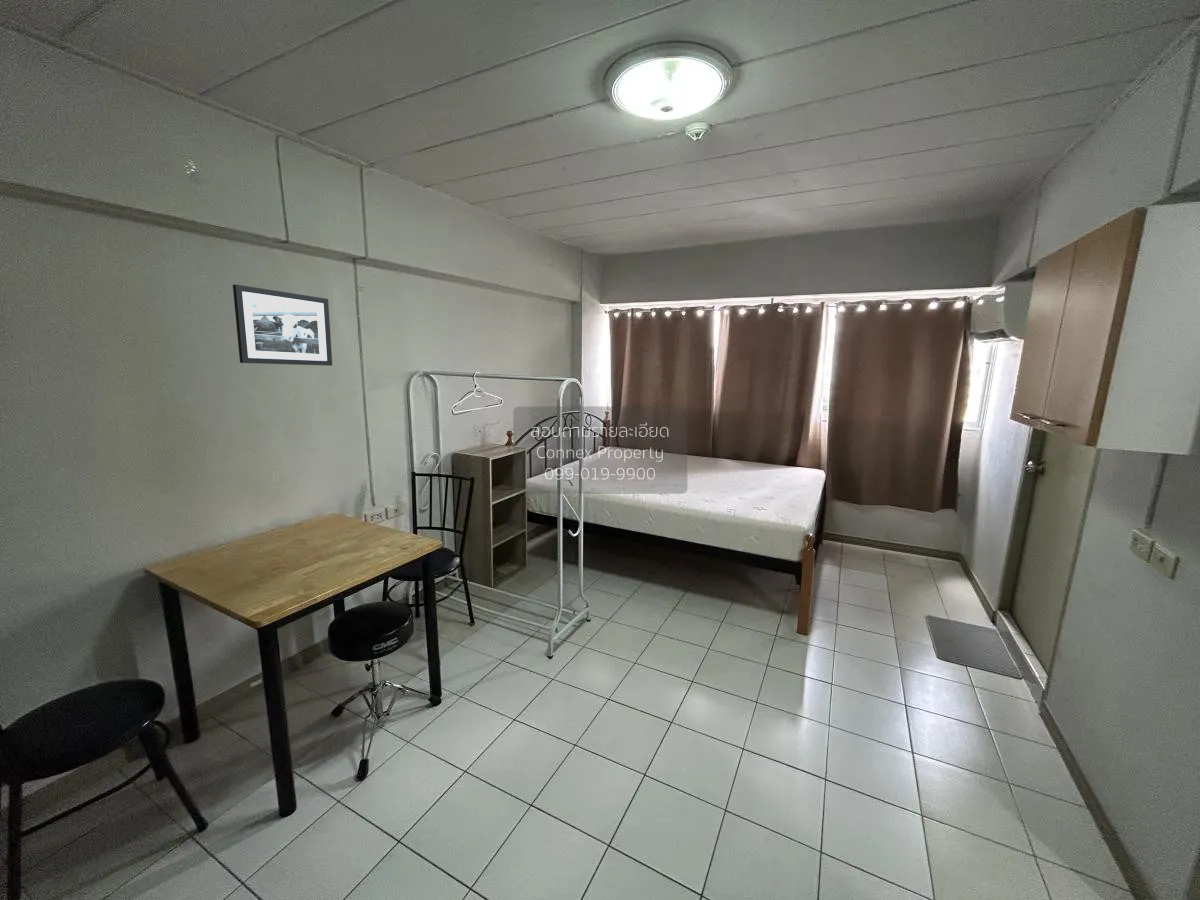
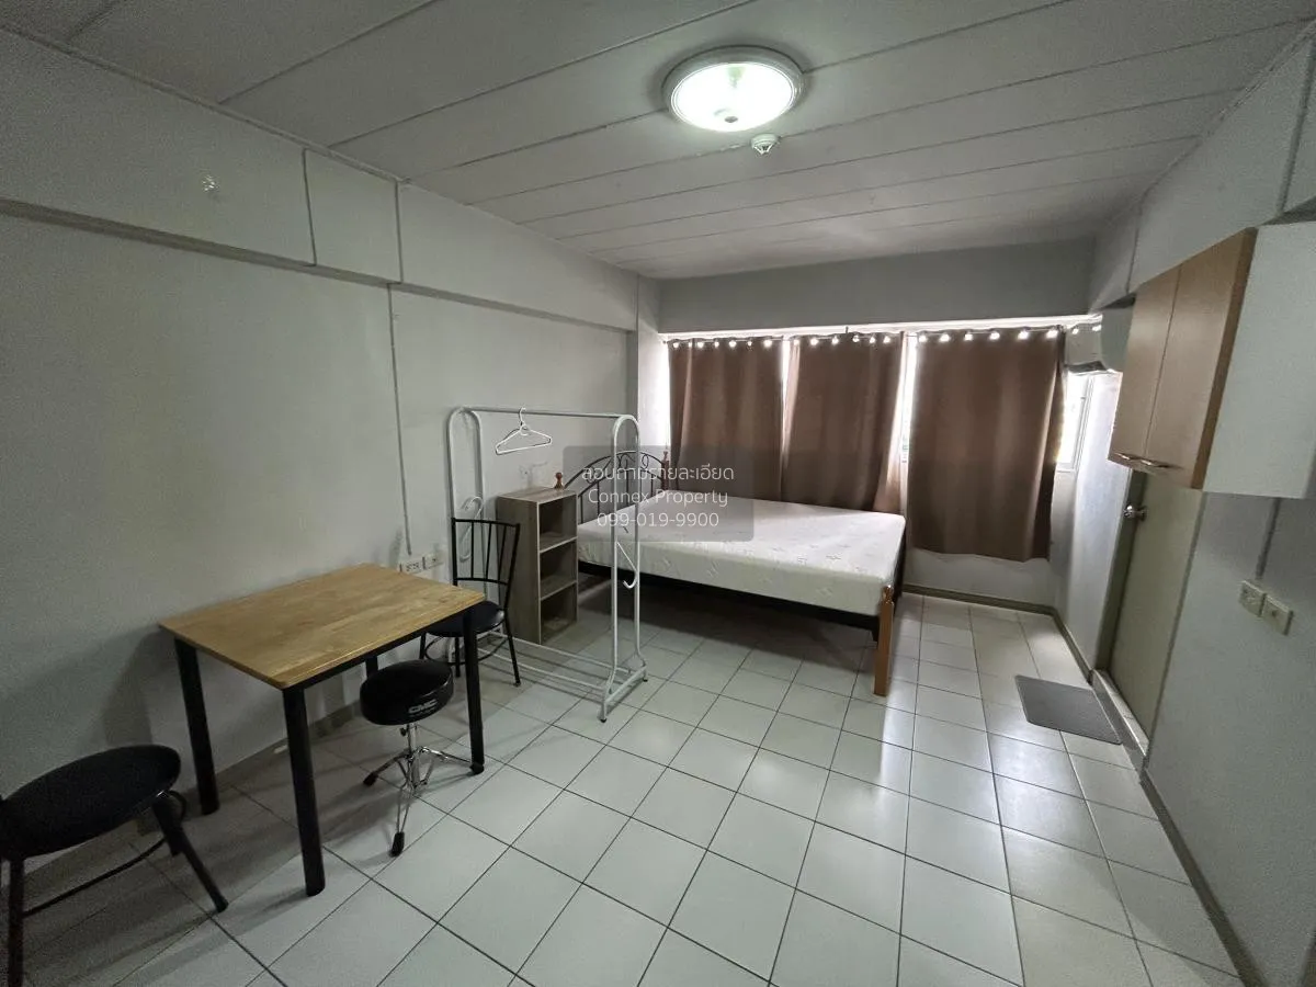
- picture frame (286, 328)
